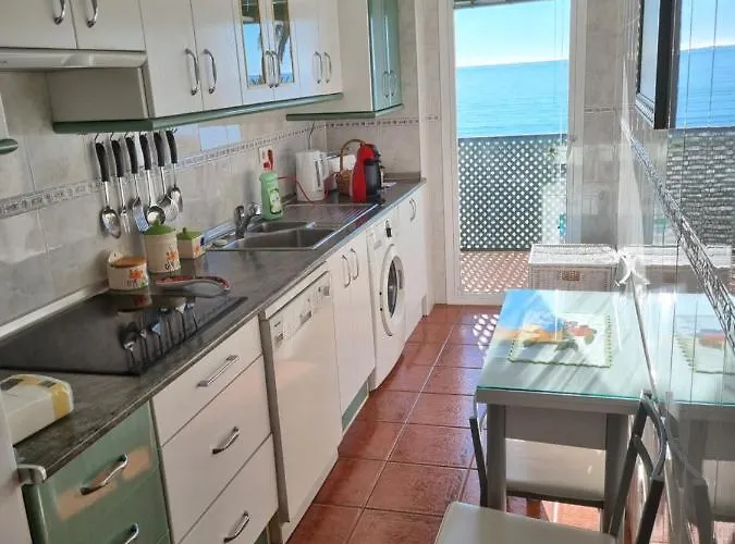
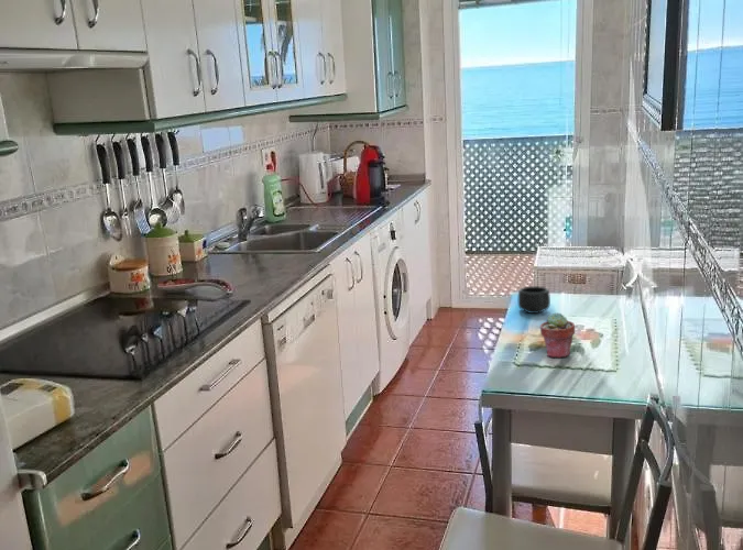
+ mug (532, 300)
+ potted succulent (557, 333)
